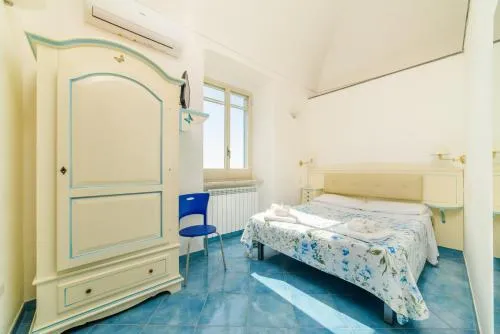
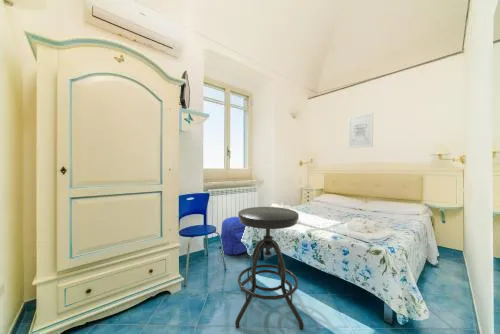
+ wall art (360, 131)
+ stool (267, 255)
+ backpack (237, 234)
